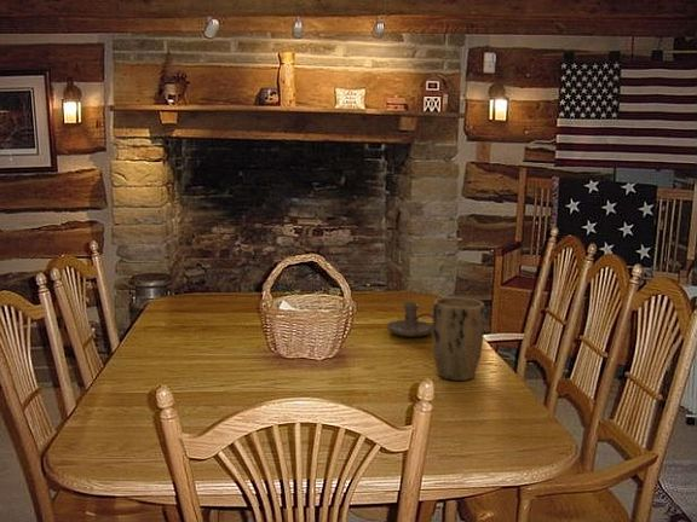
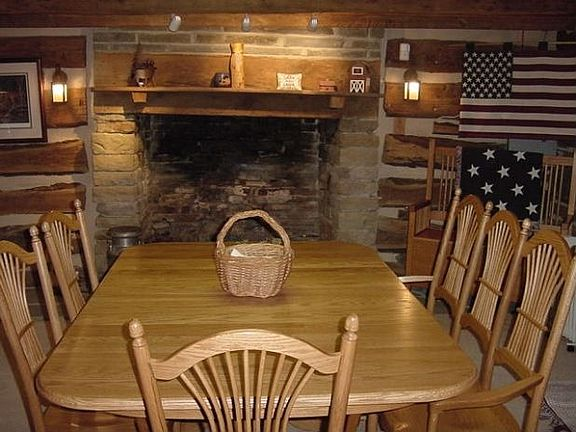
- candle holder (414, 319)
- plant pot (456, 338)
